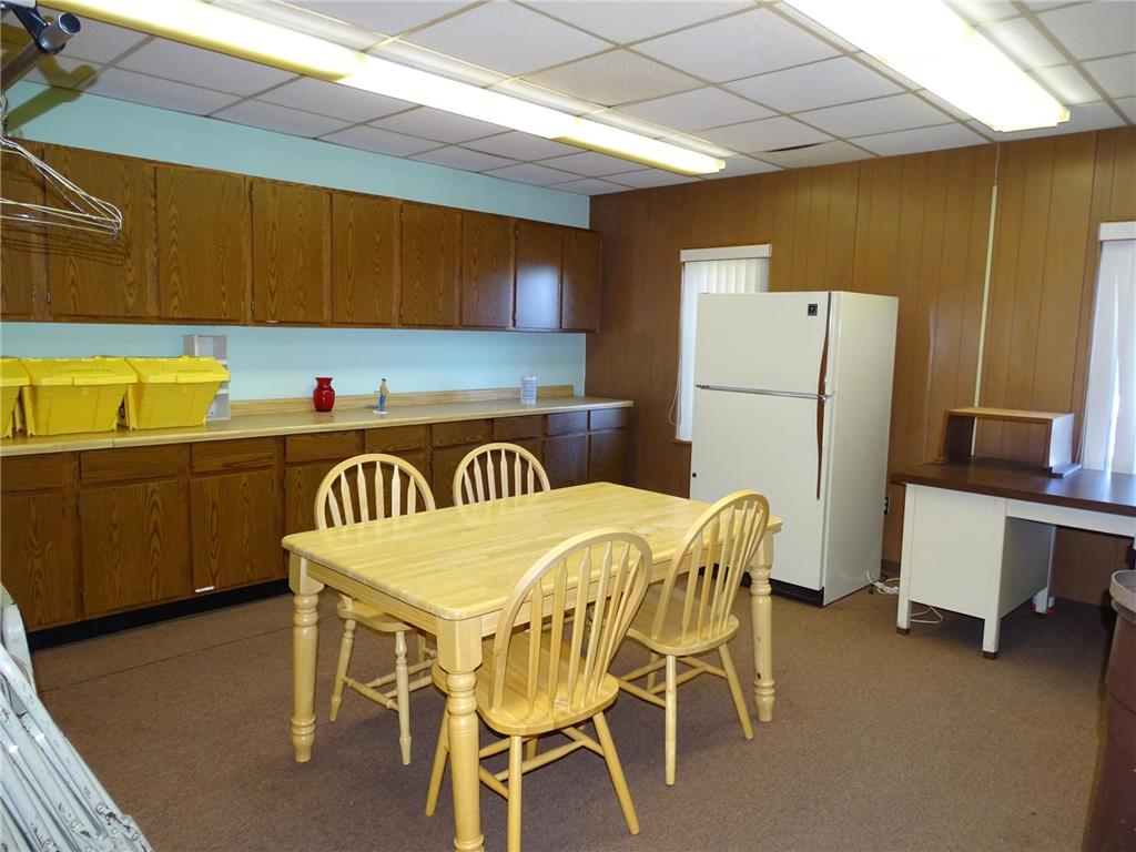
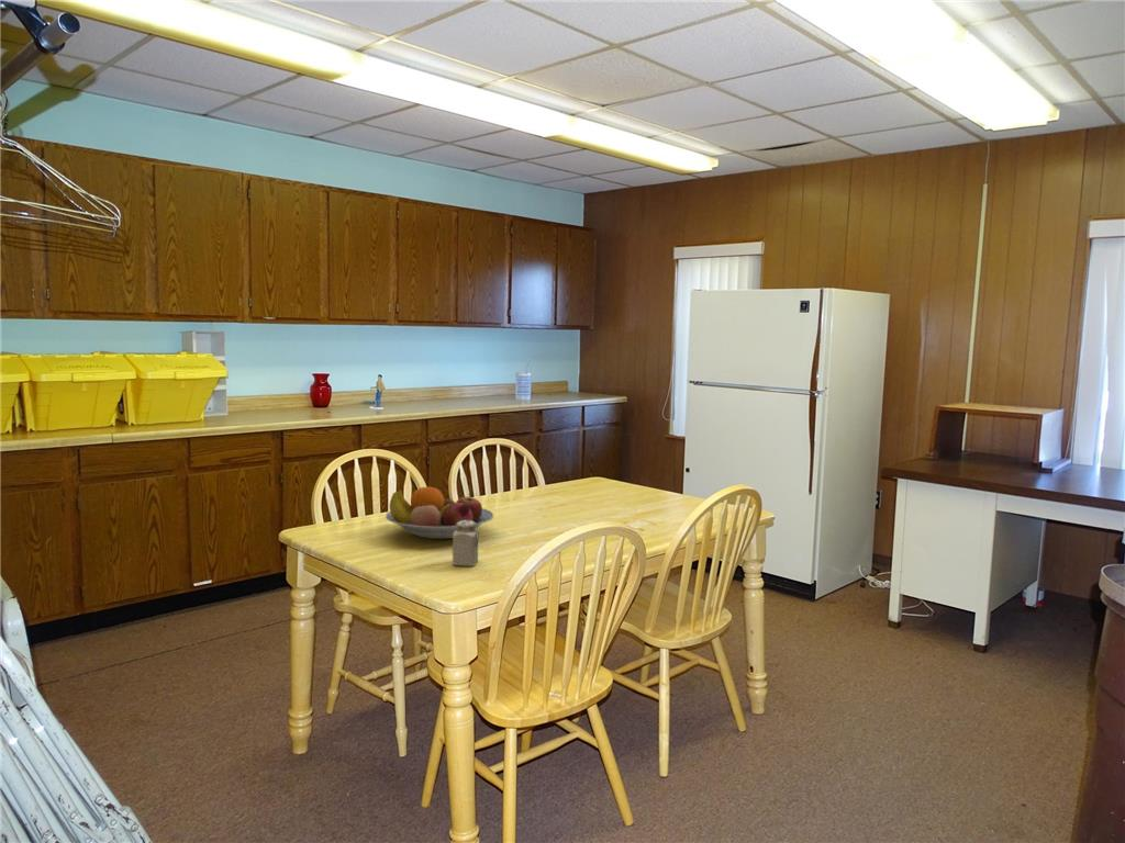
+ fruit bowl (439, 510)
+ salt shaker (465, 542)
